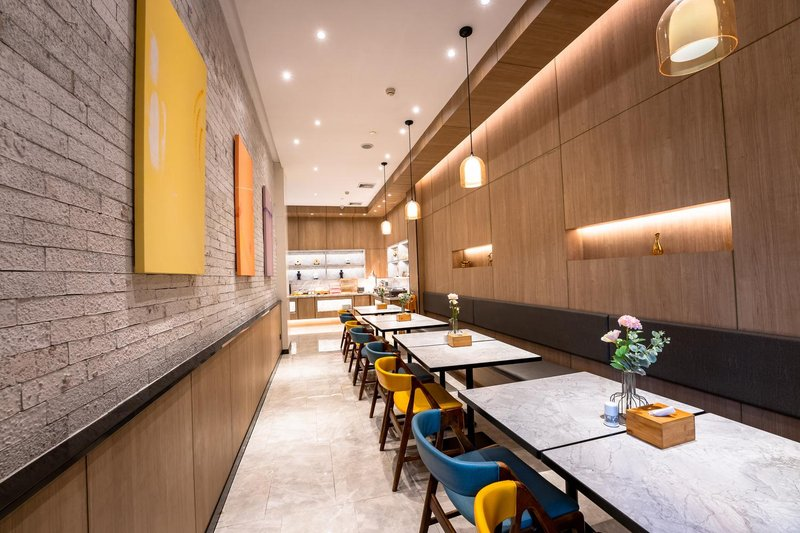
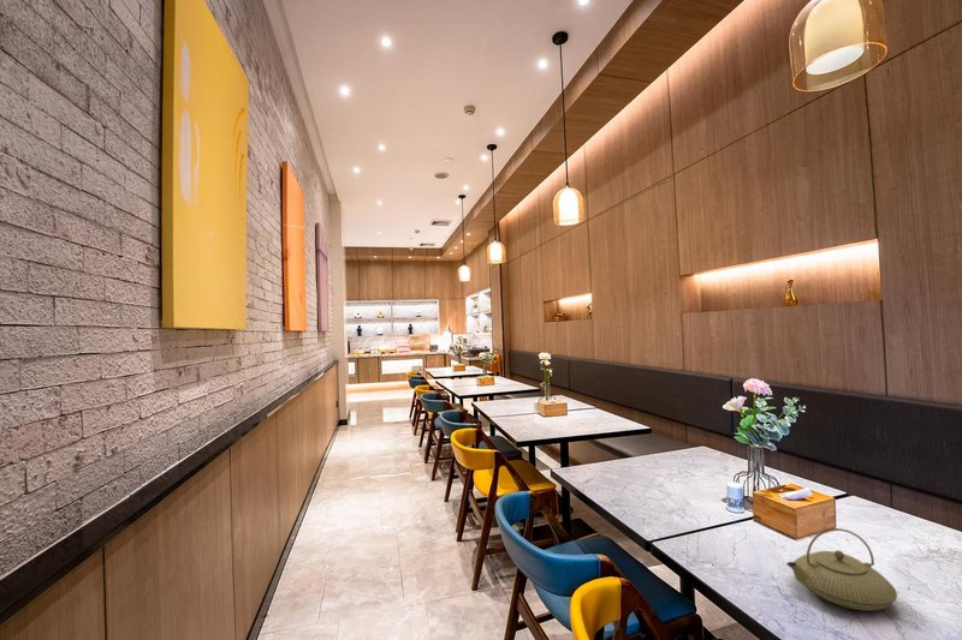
+ teapot (833, 561)
